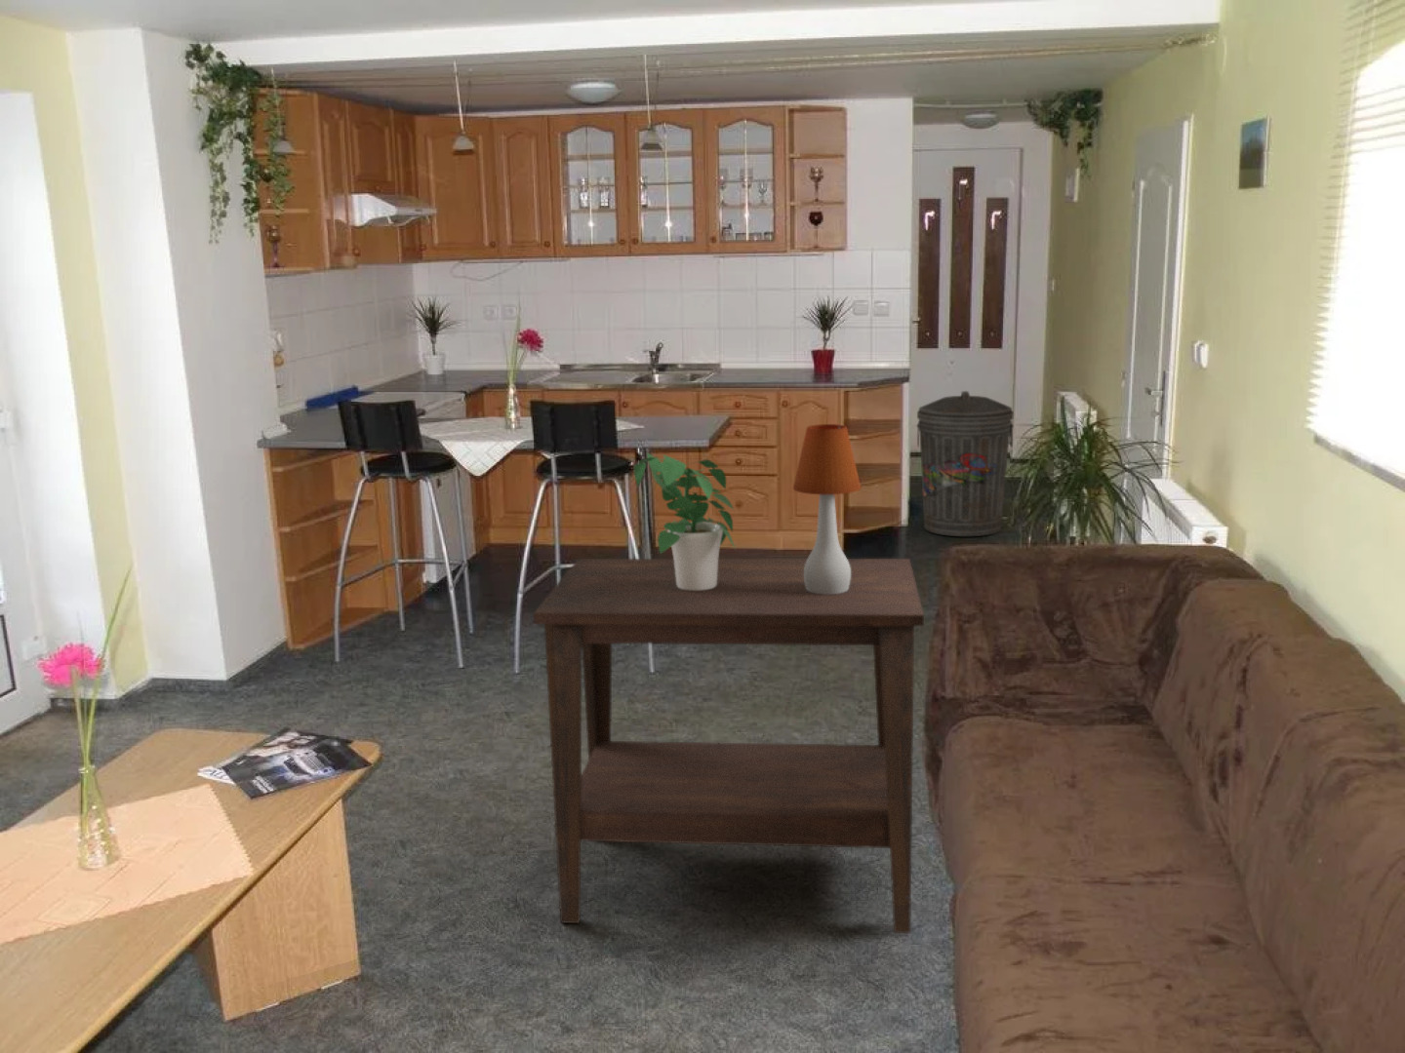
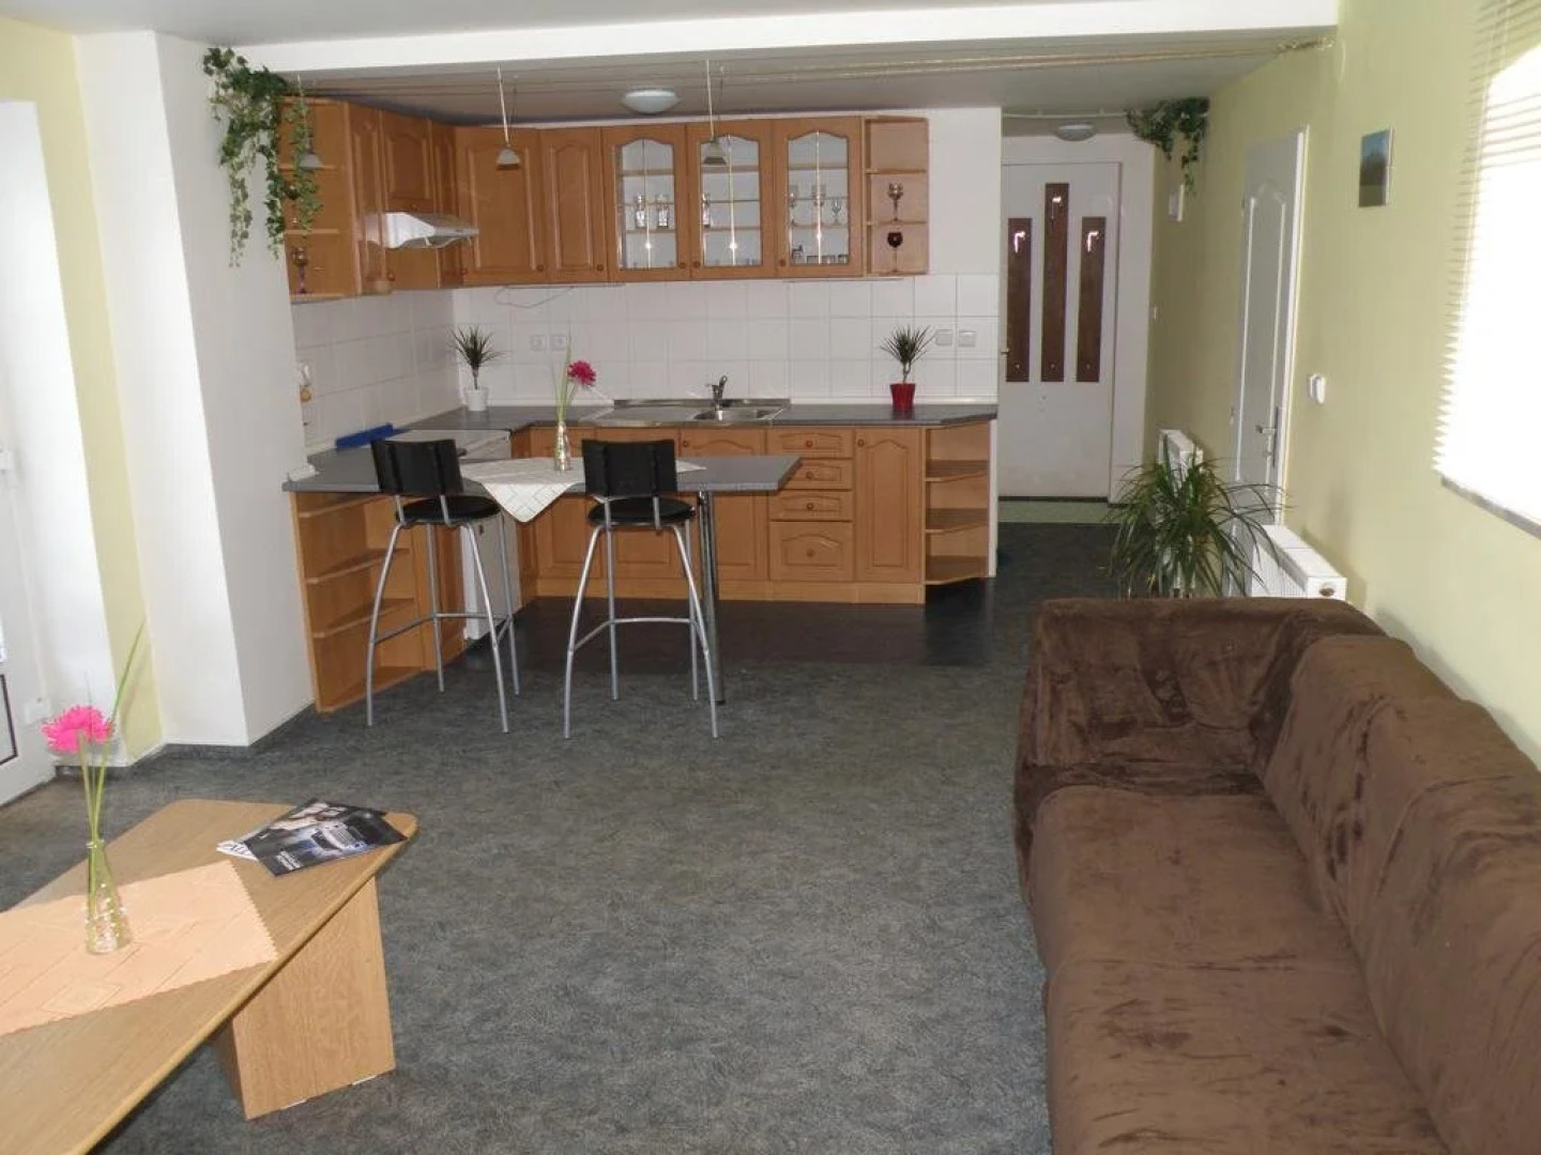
- potted plant (686, 519)
- side table (737, 743)
- table lamp (826, 508)
- trash can (962, 460)
